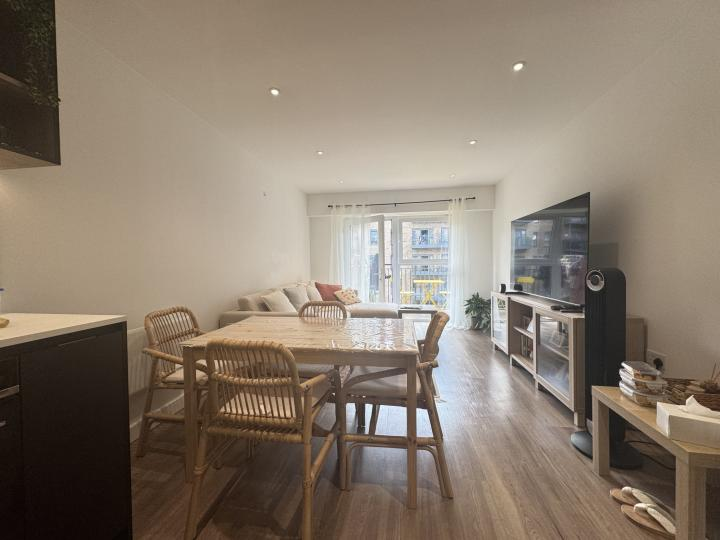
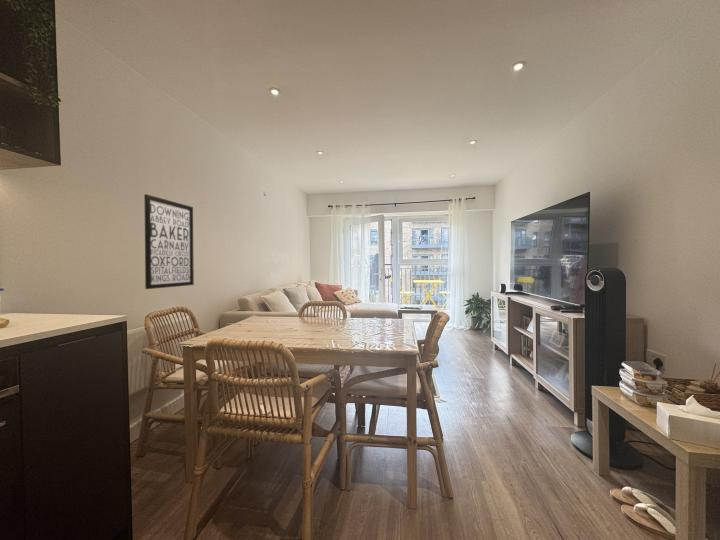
+ wall art (171, 244)
